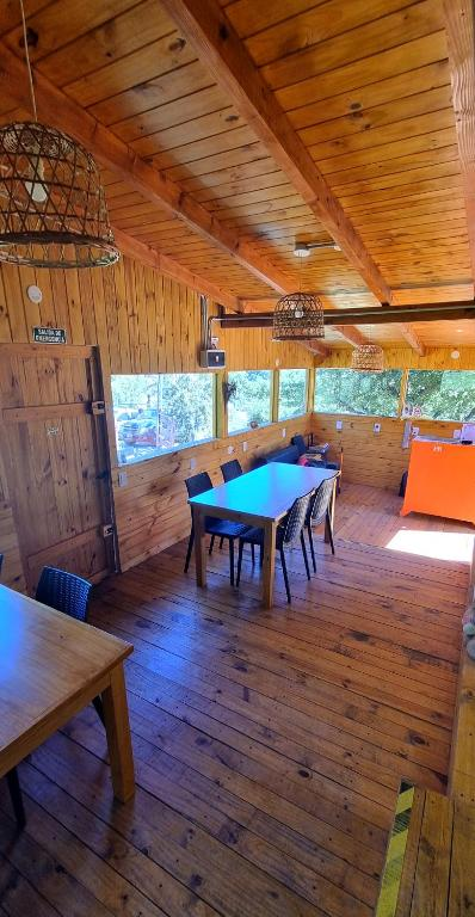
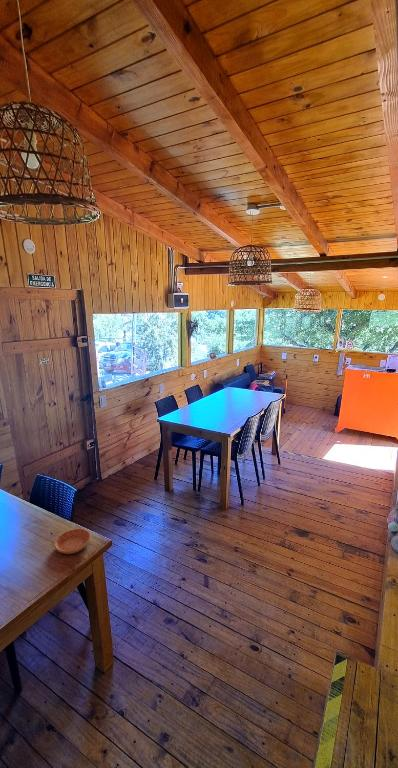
+ saucer (73, 542)
